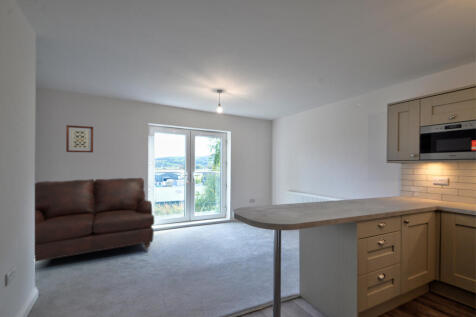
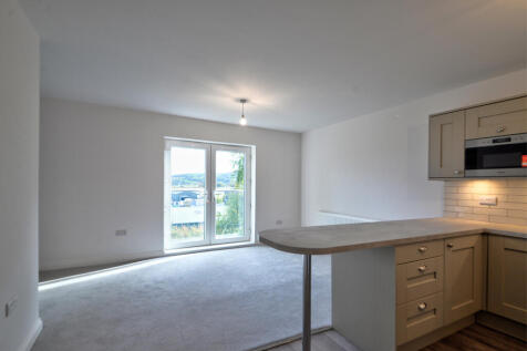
- wall art (80, 139)
- sofa (94, 214)
